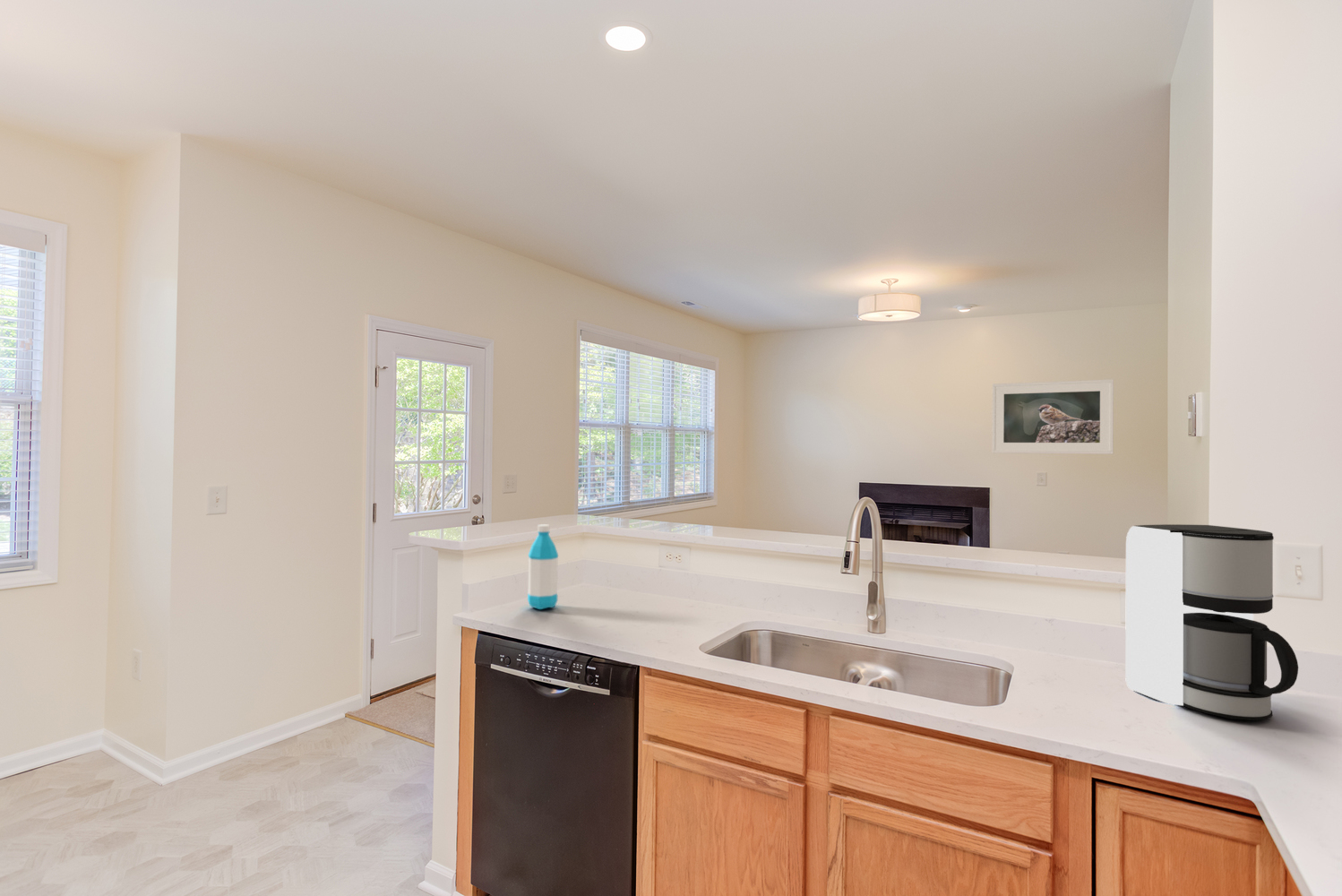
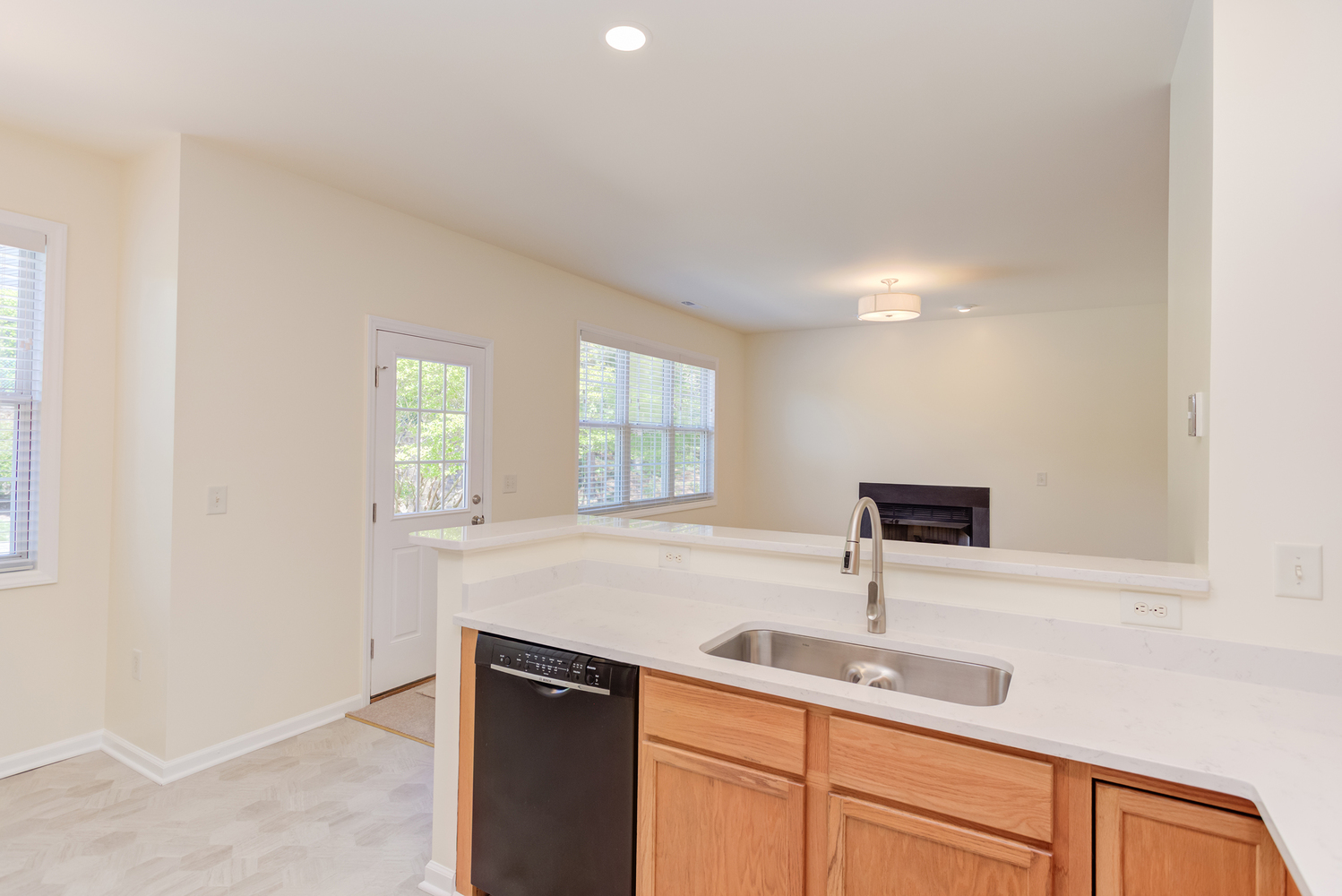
- water bottle (543, 565)
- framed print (1050, 418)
- coffee maker (1222, 618)
